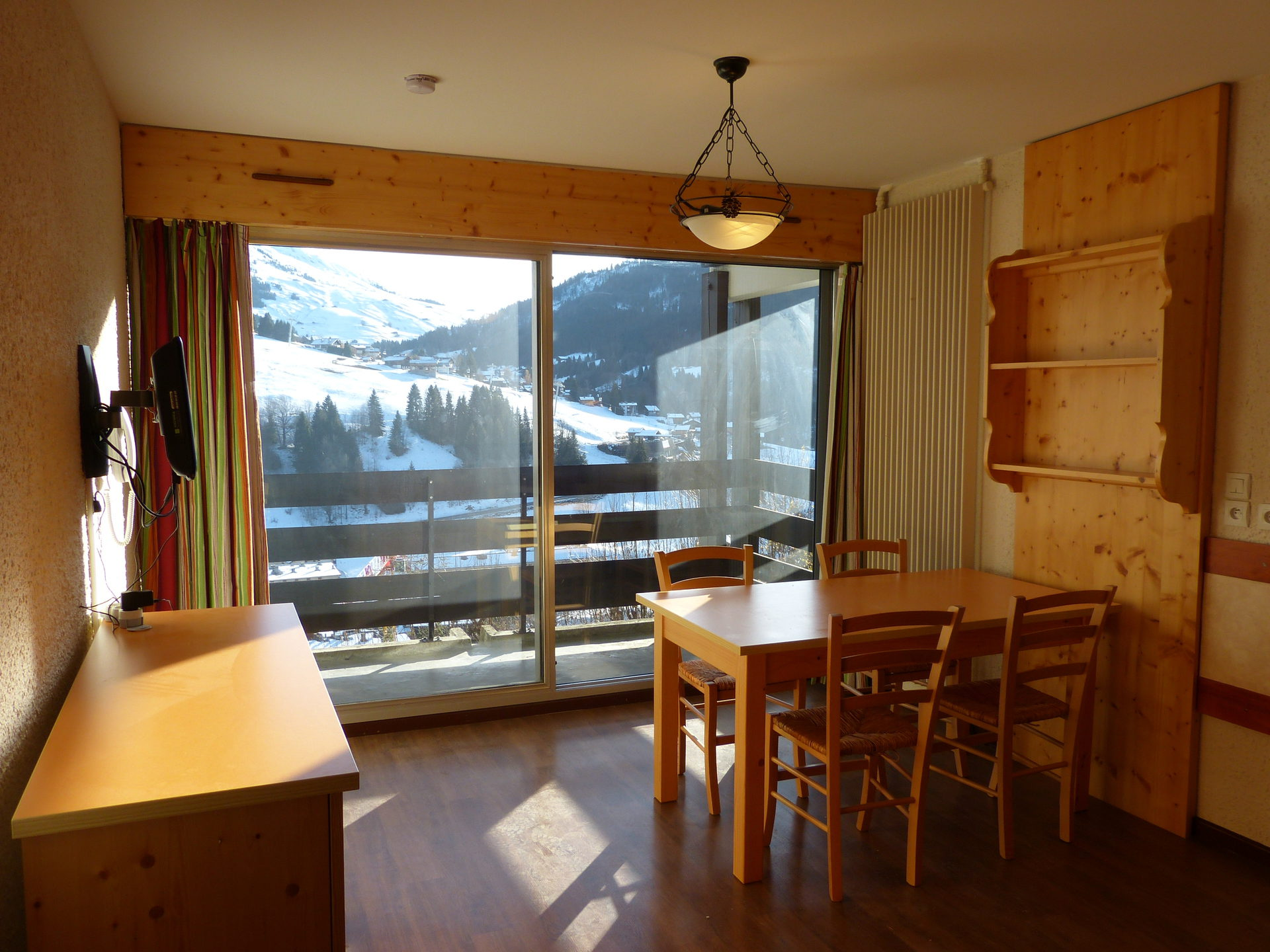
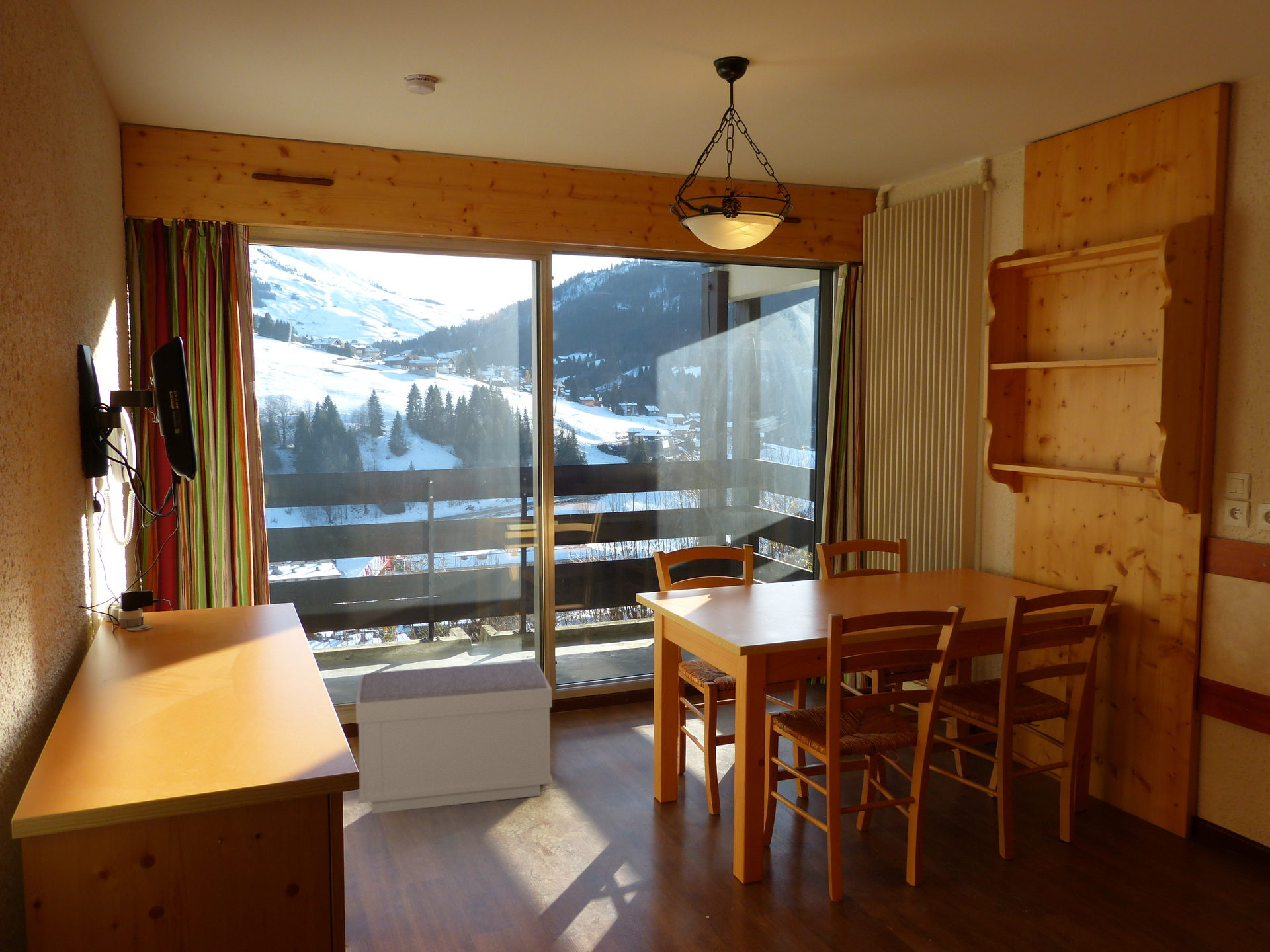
+ bench (454, 732)
